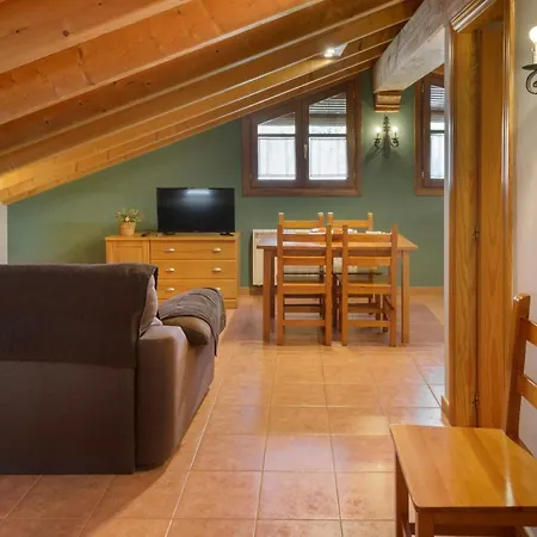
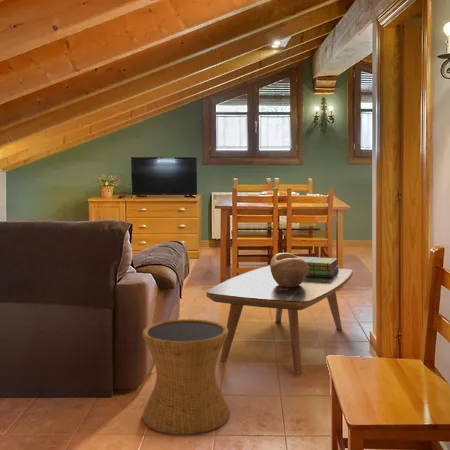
+ decorative bowl (289, 269)
+ side table (185, 372)
+ coffee table (288, 312)
+ stack of books (311, 266)
